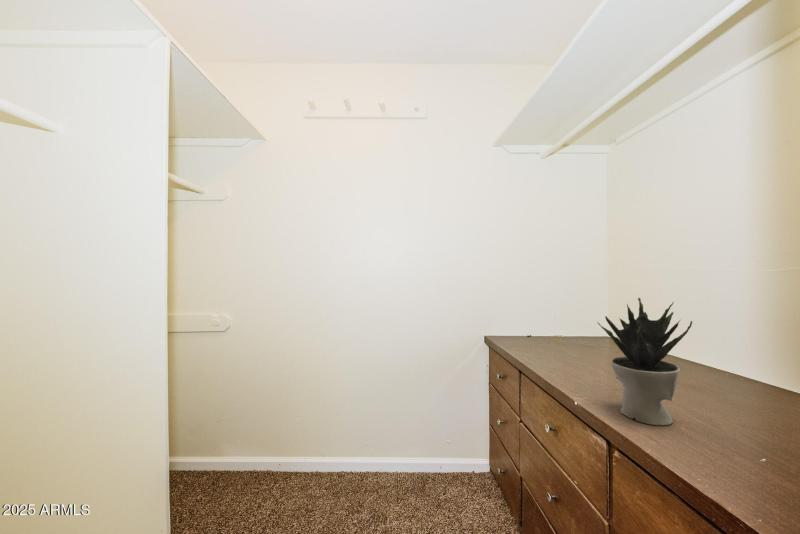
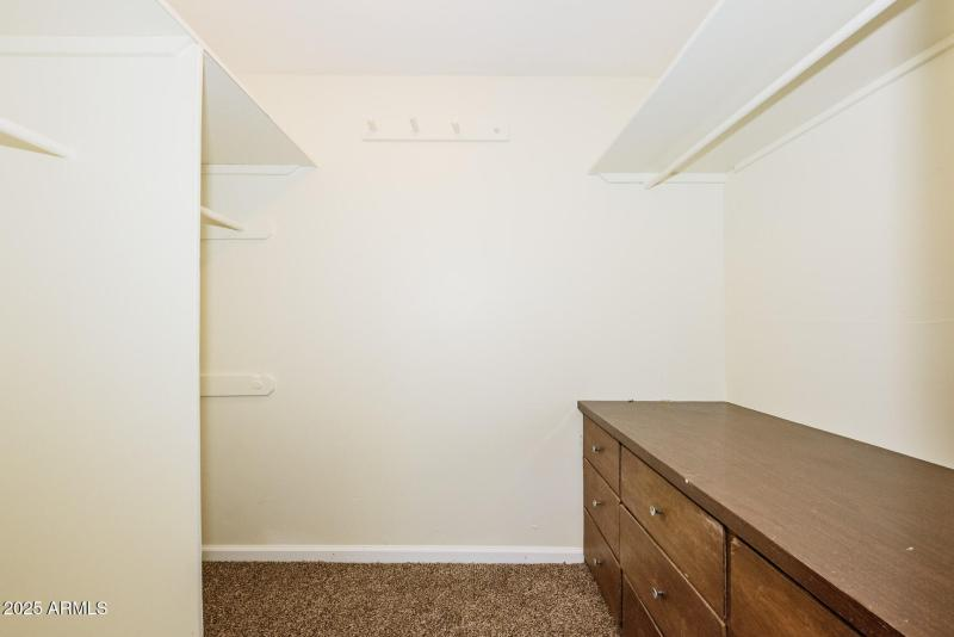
- potted plant (649, 358)
